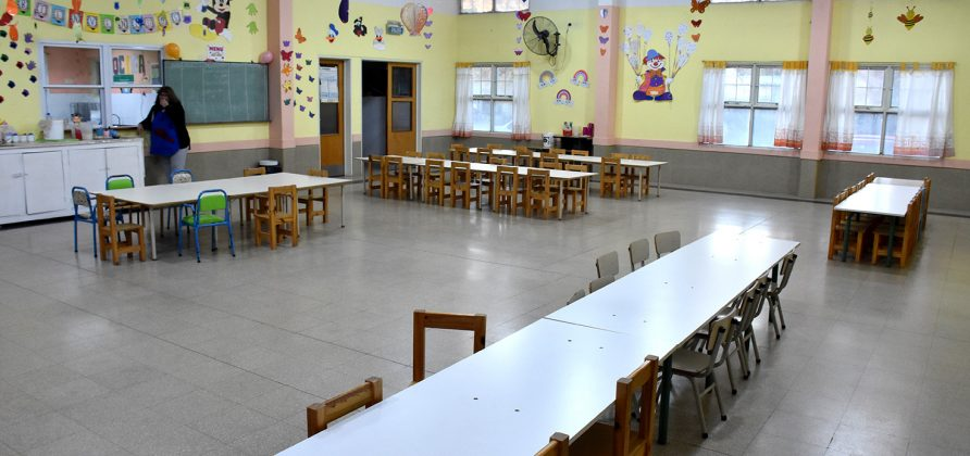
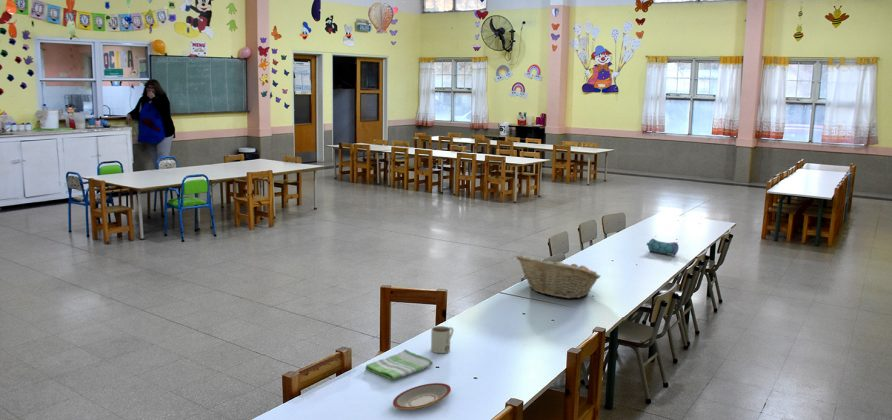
+ plate (422, 398)
+ dish towel (399, 363)
+ mug (443, 338)
+ fruit basket (557, 273)
+ pencil case (662, 246)
